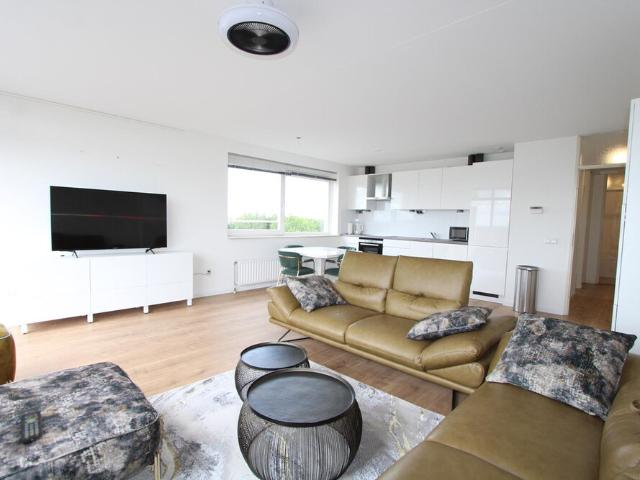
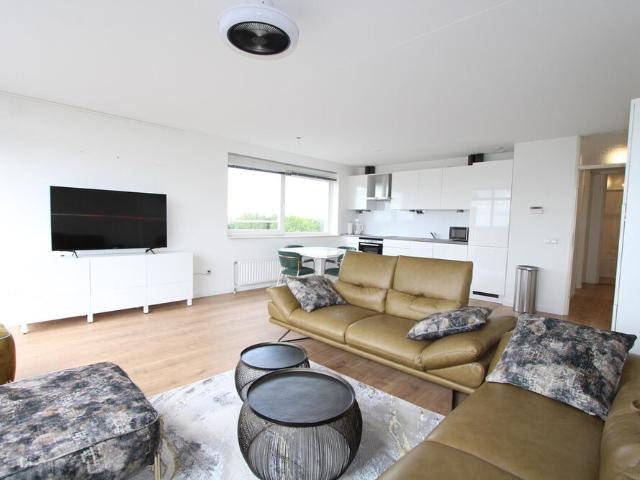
- remote control (31, 425)
